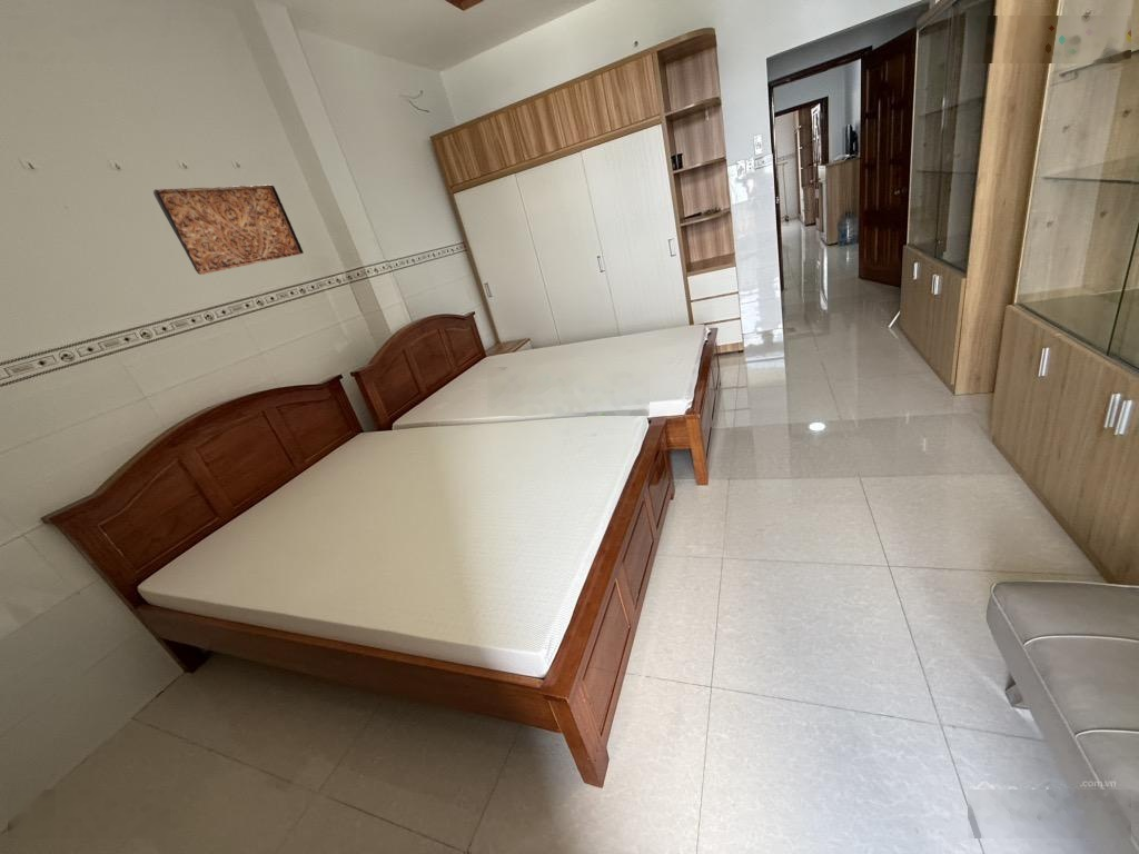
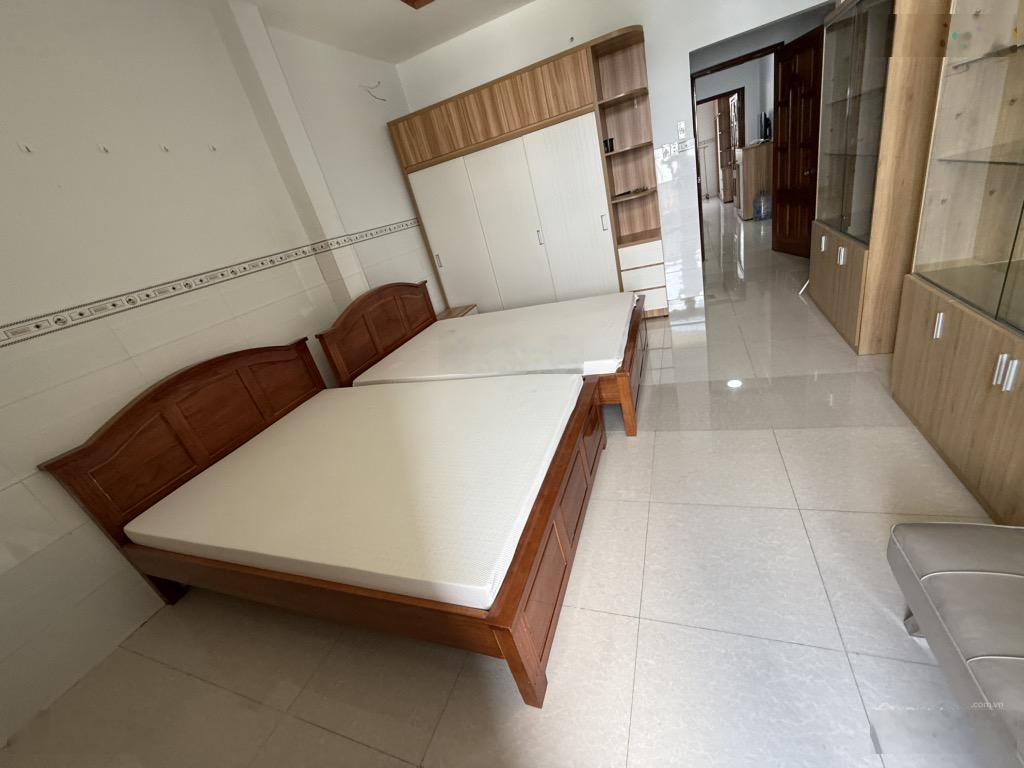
- relief panel (238, 226)
